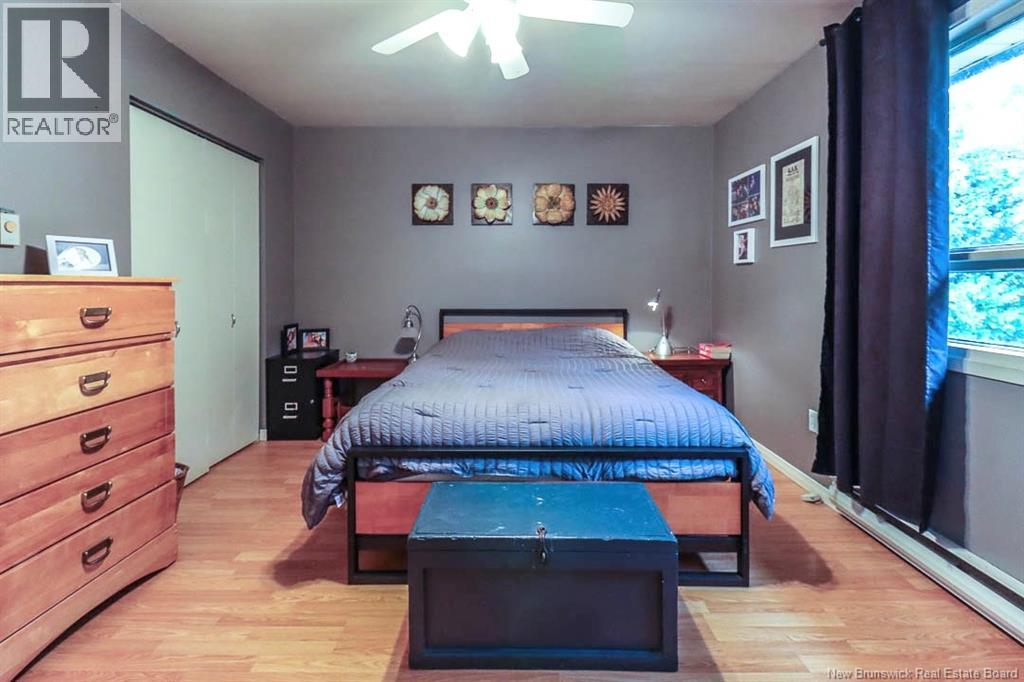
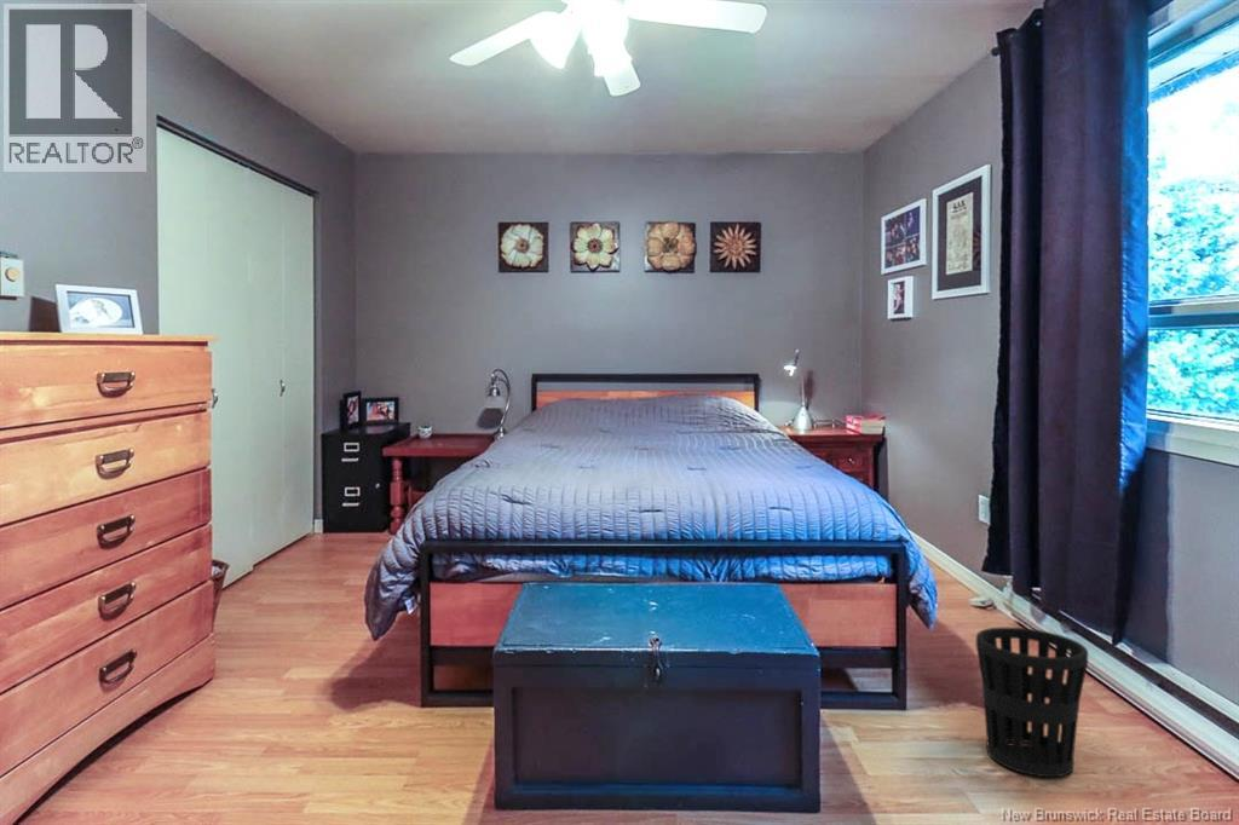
+ wastebasket (1028, 700)
